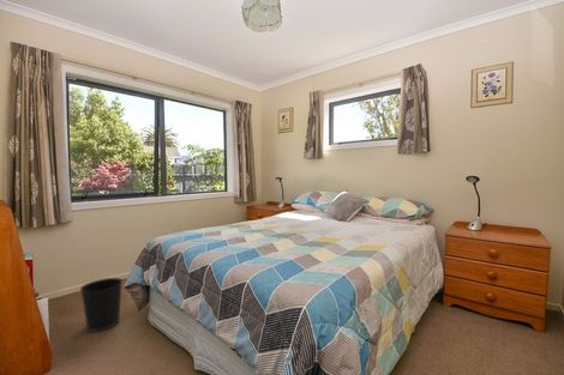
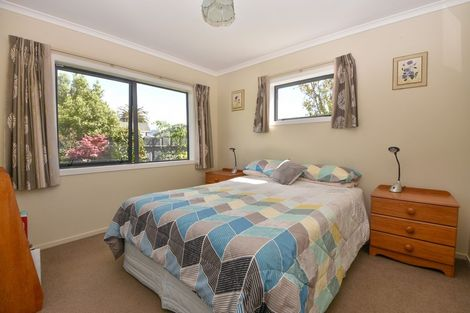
- wastebasket (102, 303)
